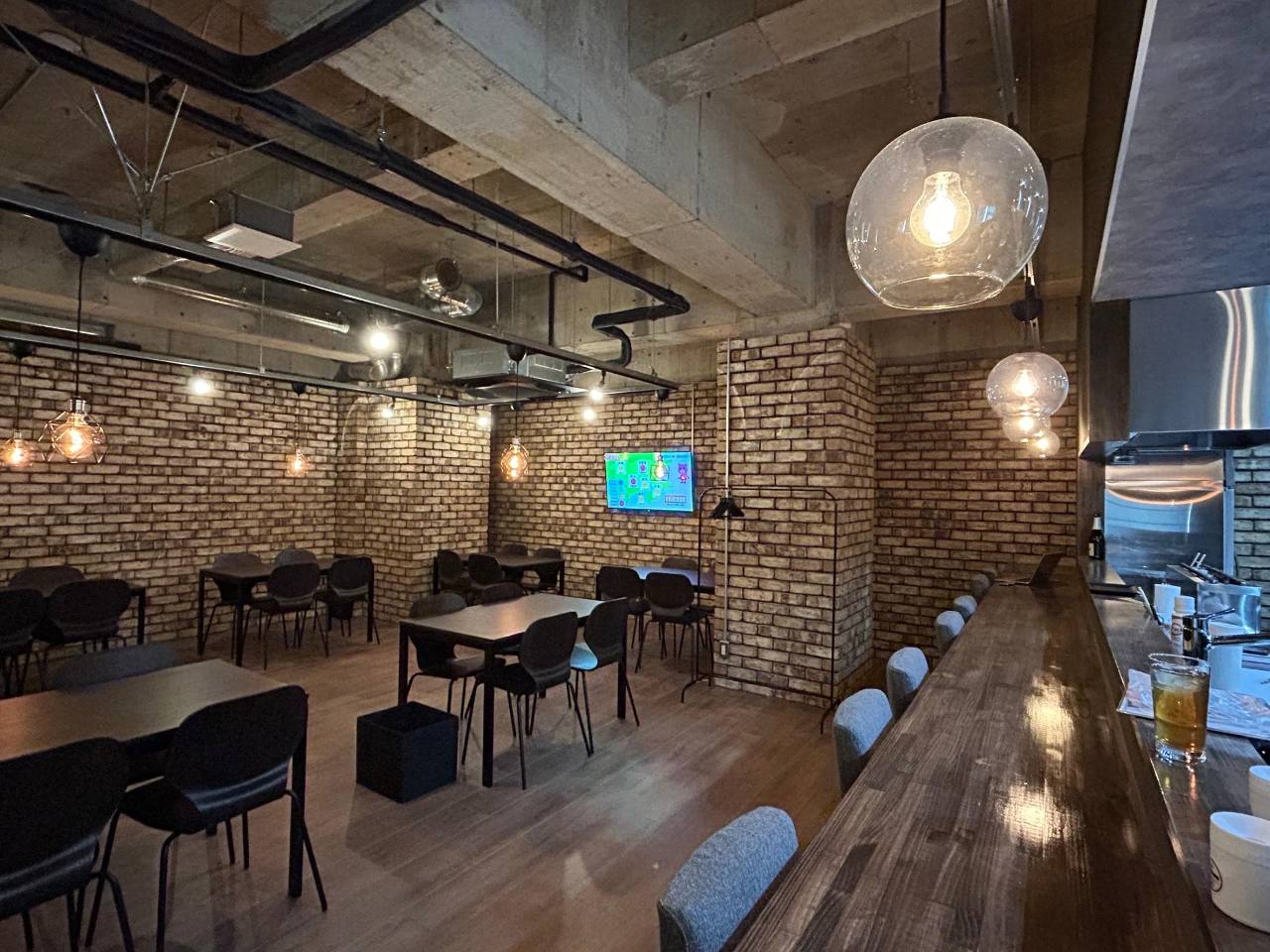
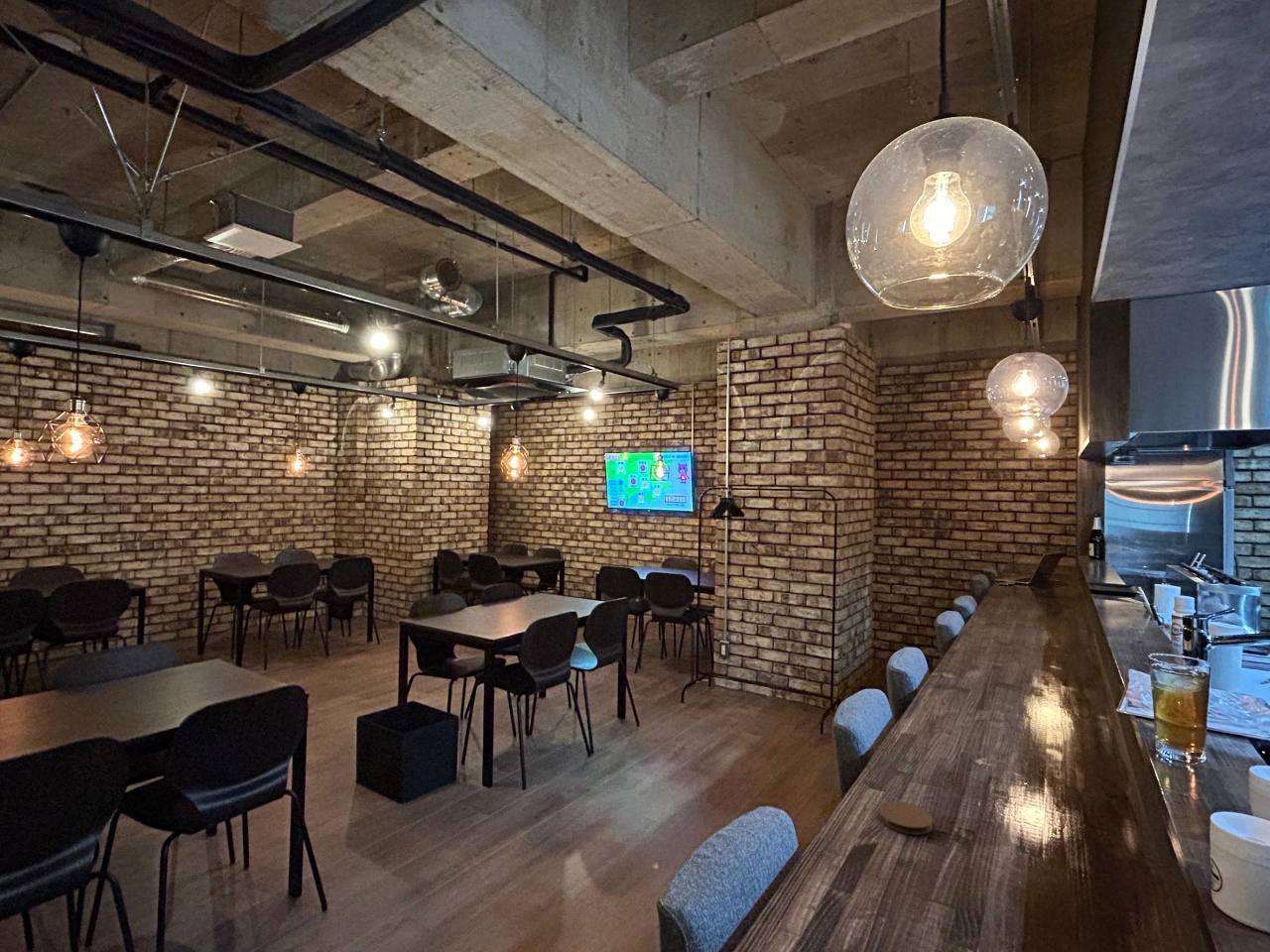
+ coaster (905, 817)
